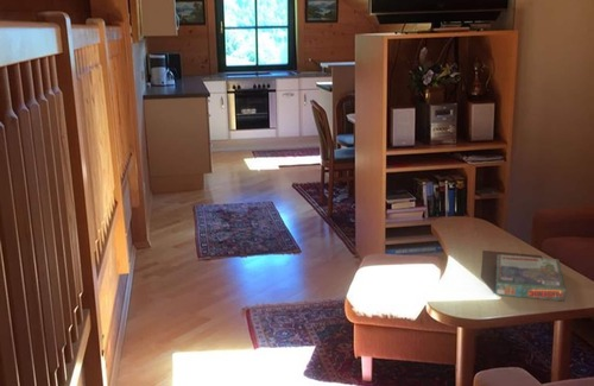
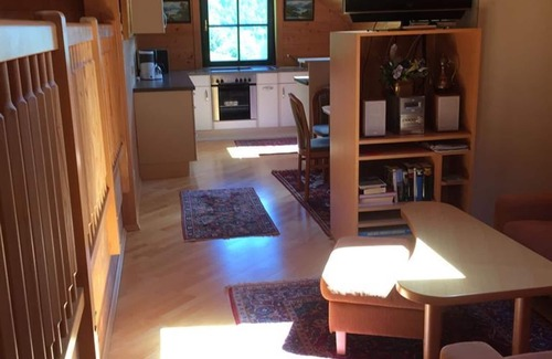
- board game (527, 276)
